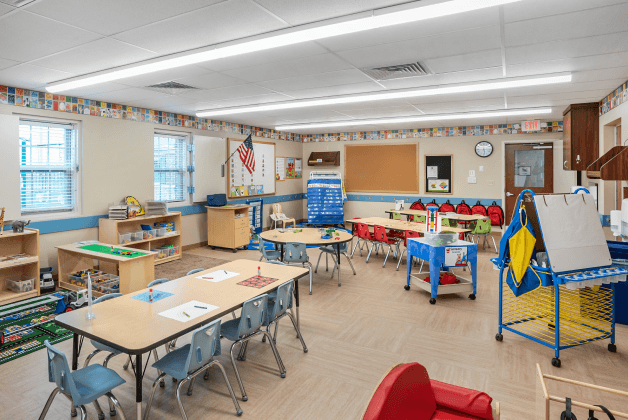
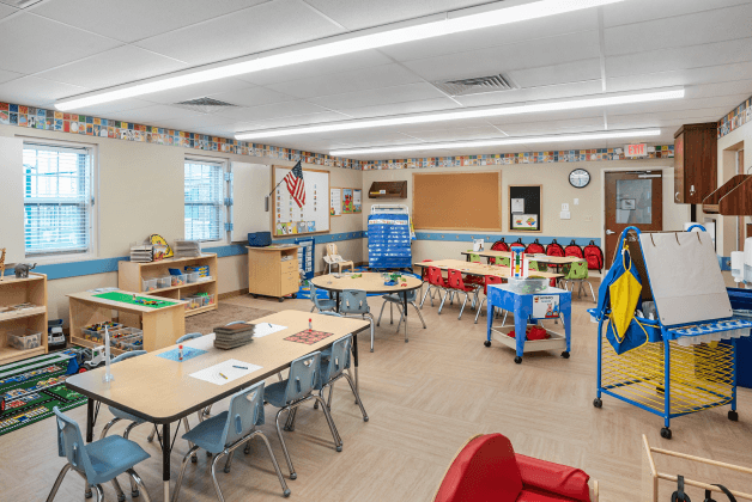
+ book stack (235, 335)
